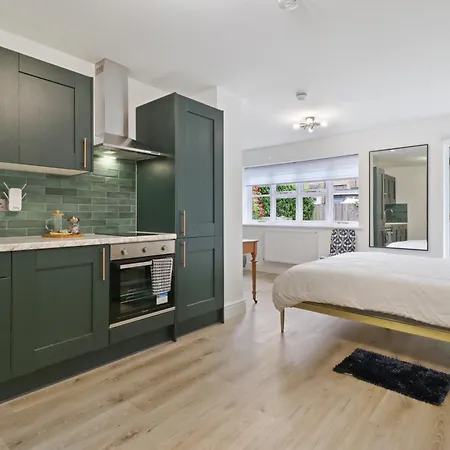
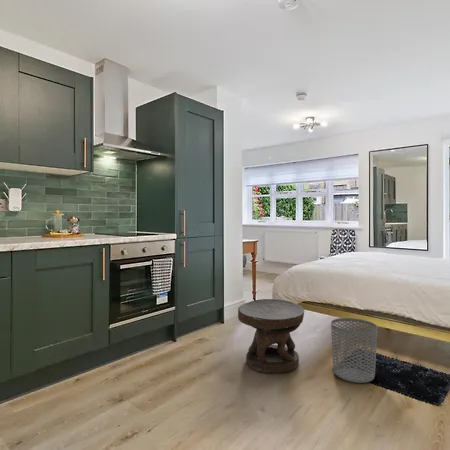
+ waste bin (353, 348)
+ side table (272, 334)
